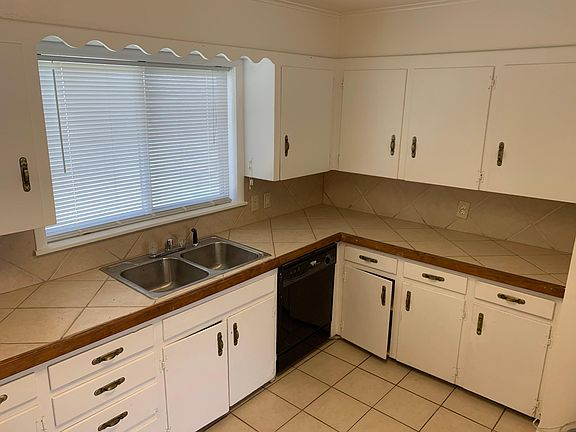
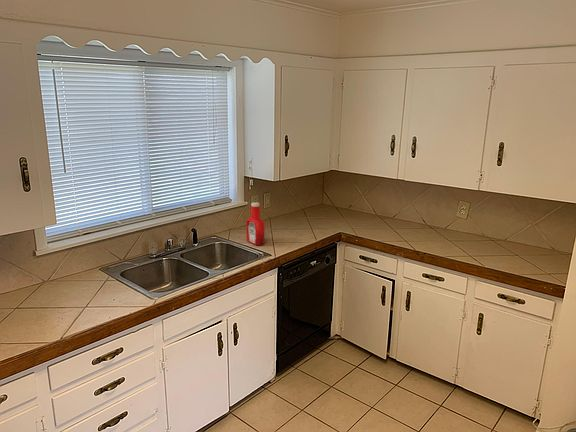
+ soap bottle (255, 222)
